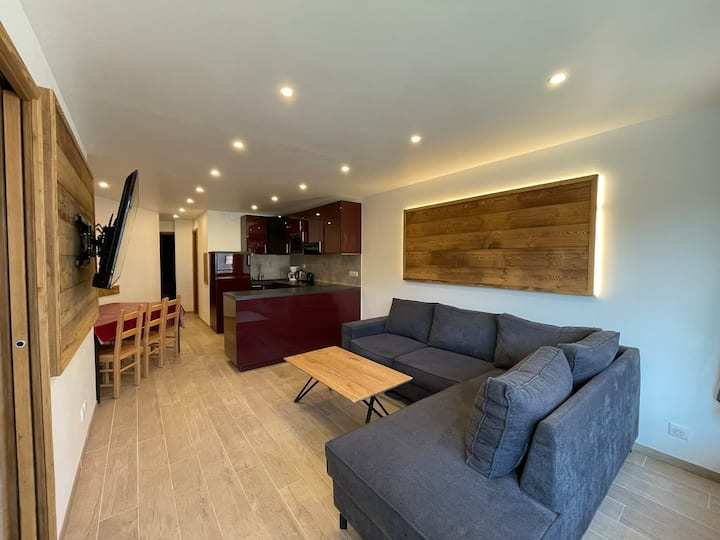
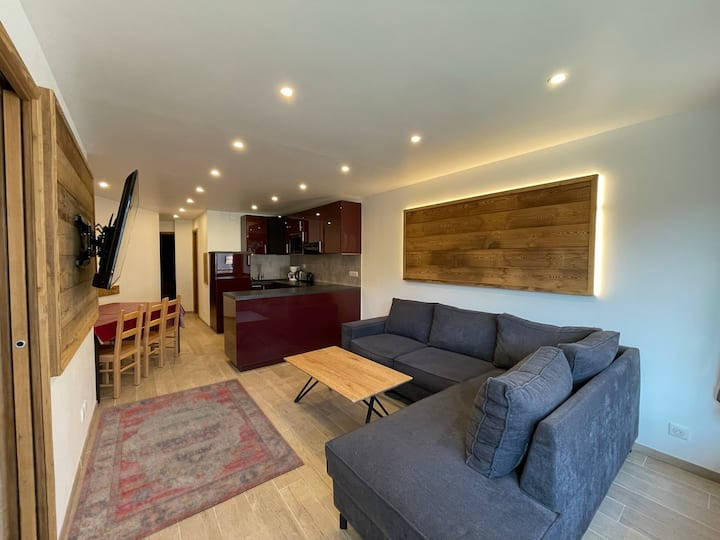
+ rug (188, 432)
